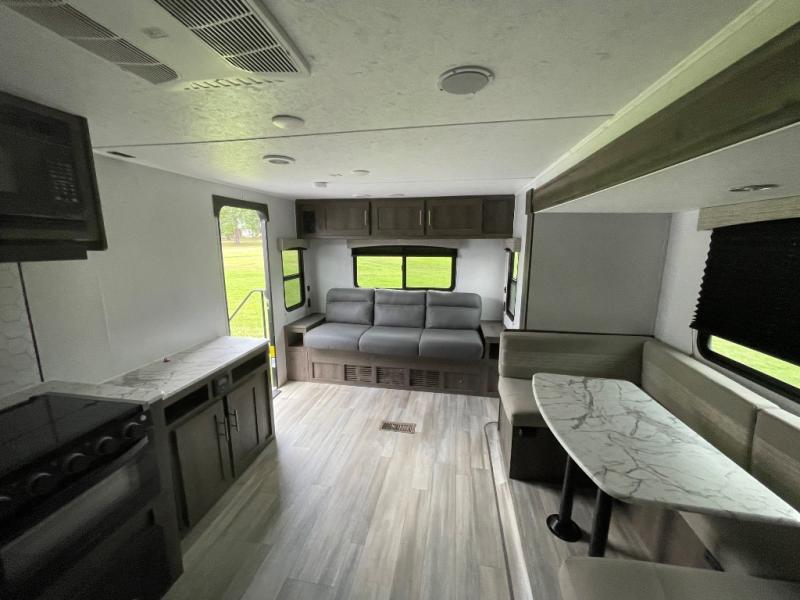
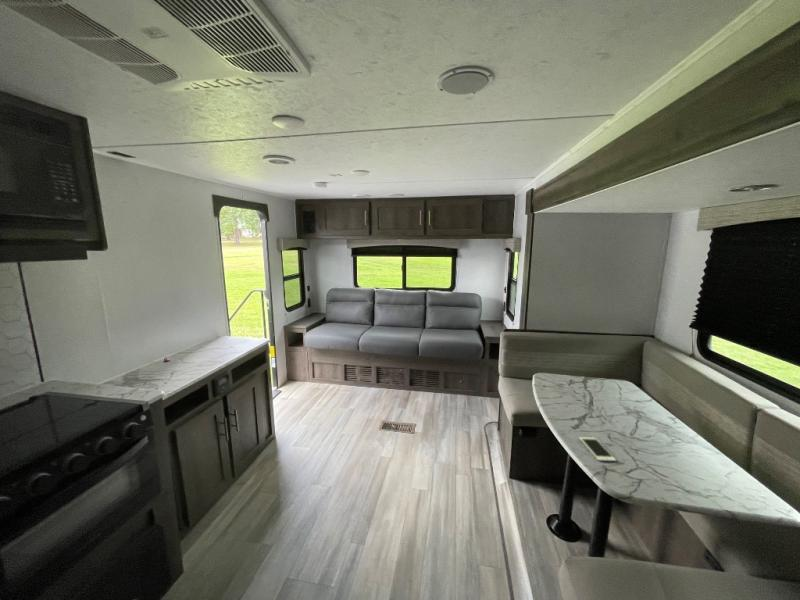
+ cell phone (596, 448)
